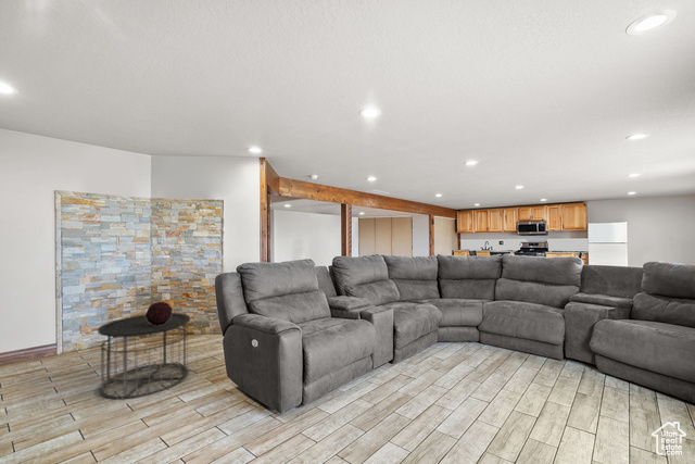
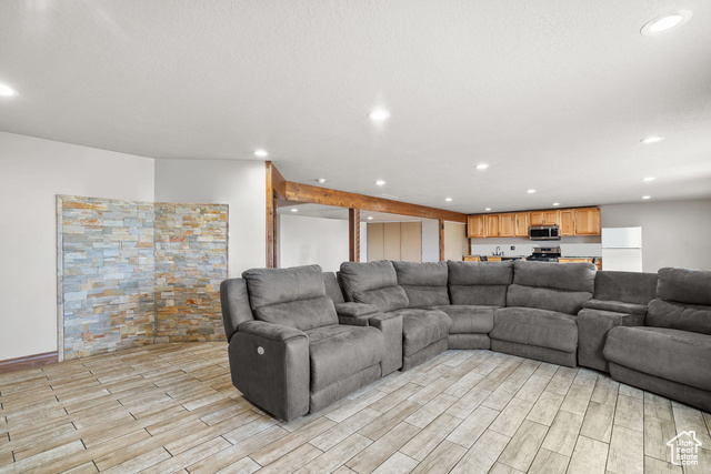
- decorative orb (159, 311)
- side table (147, 349)
